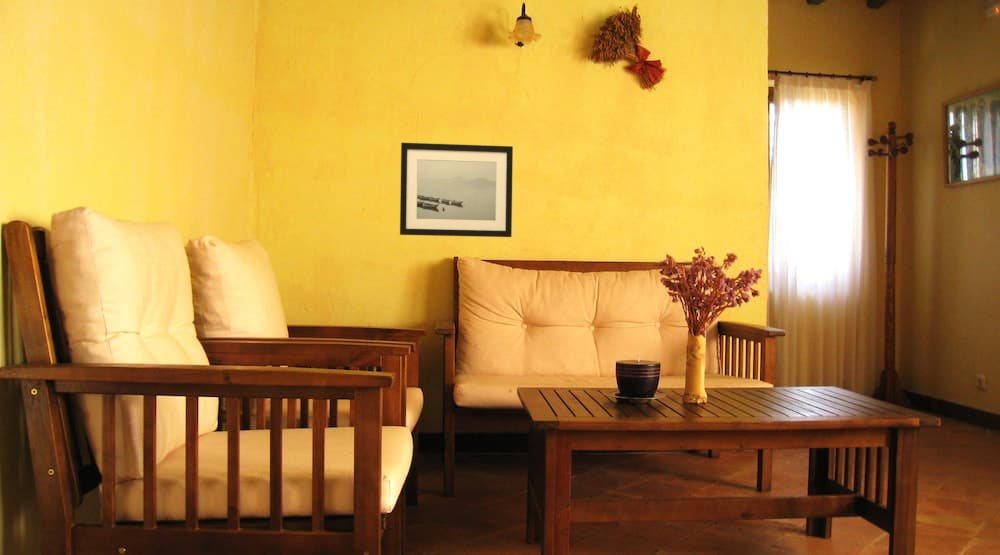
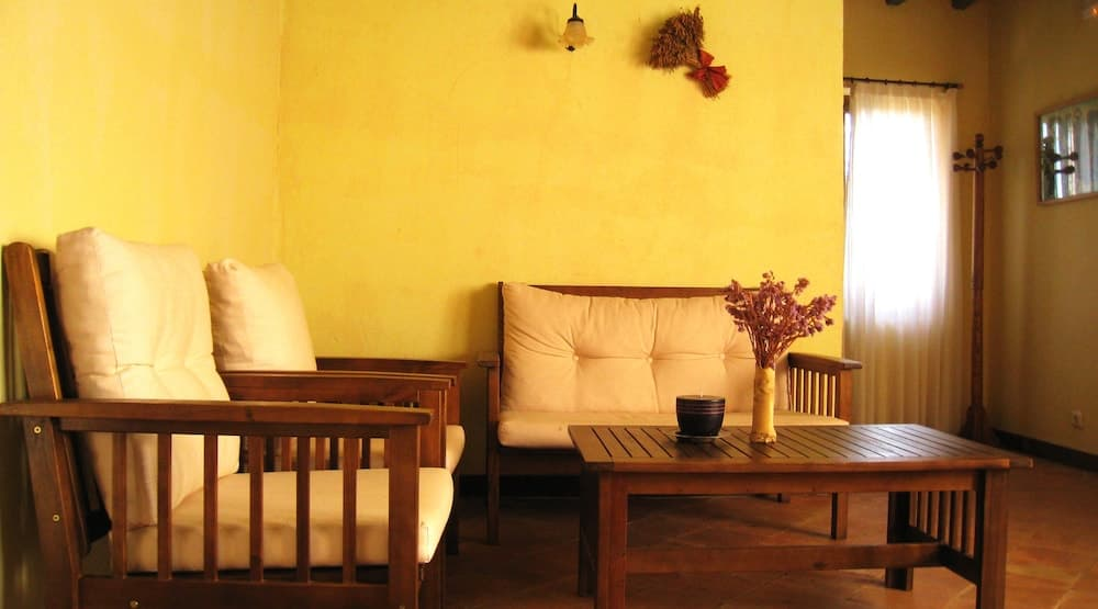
- wall art (456, 190)
